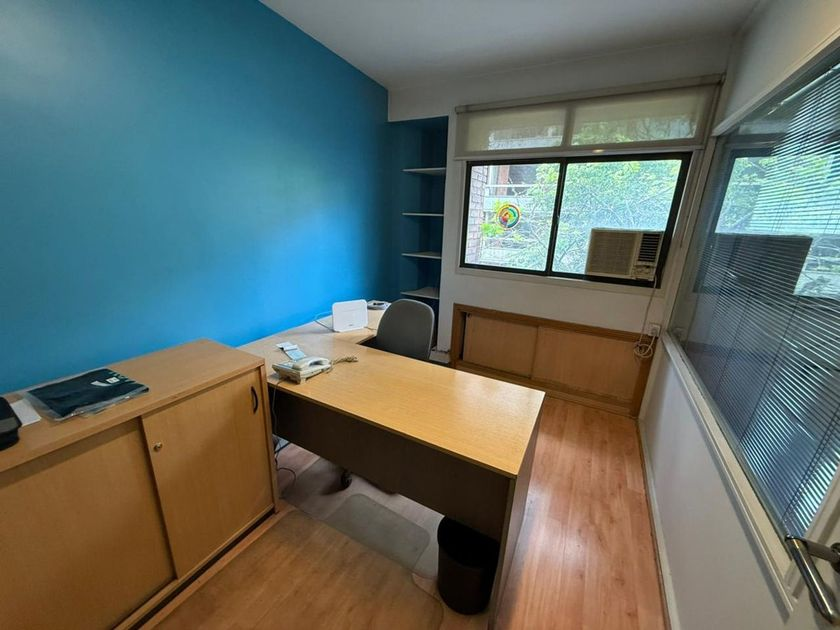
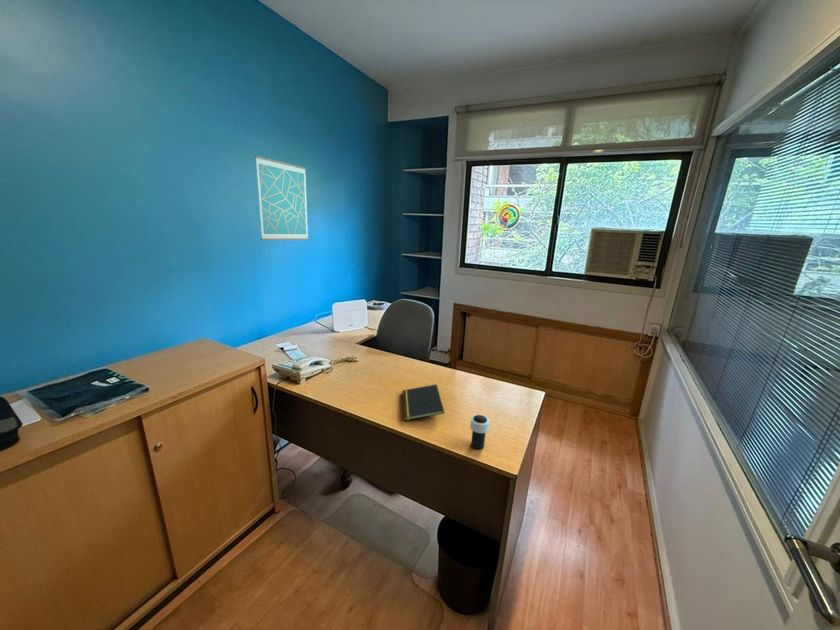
+ wall art (284, 202)
+ cup (478, 432)
+ notepad (421, 401)
